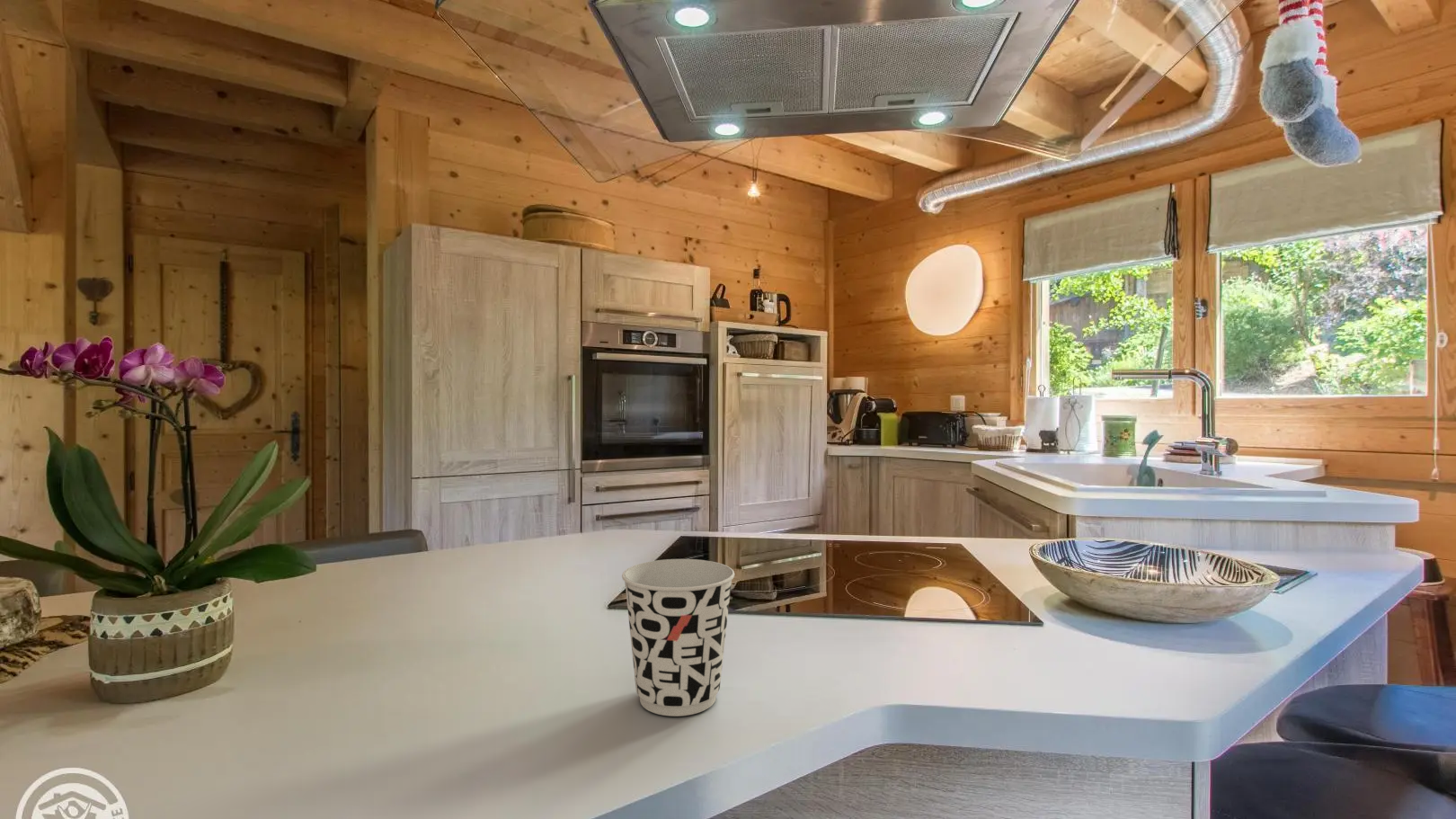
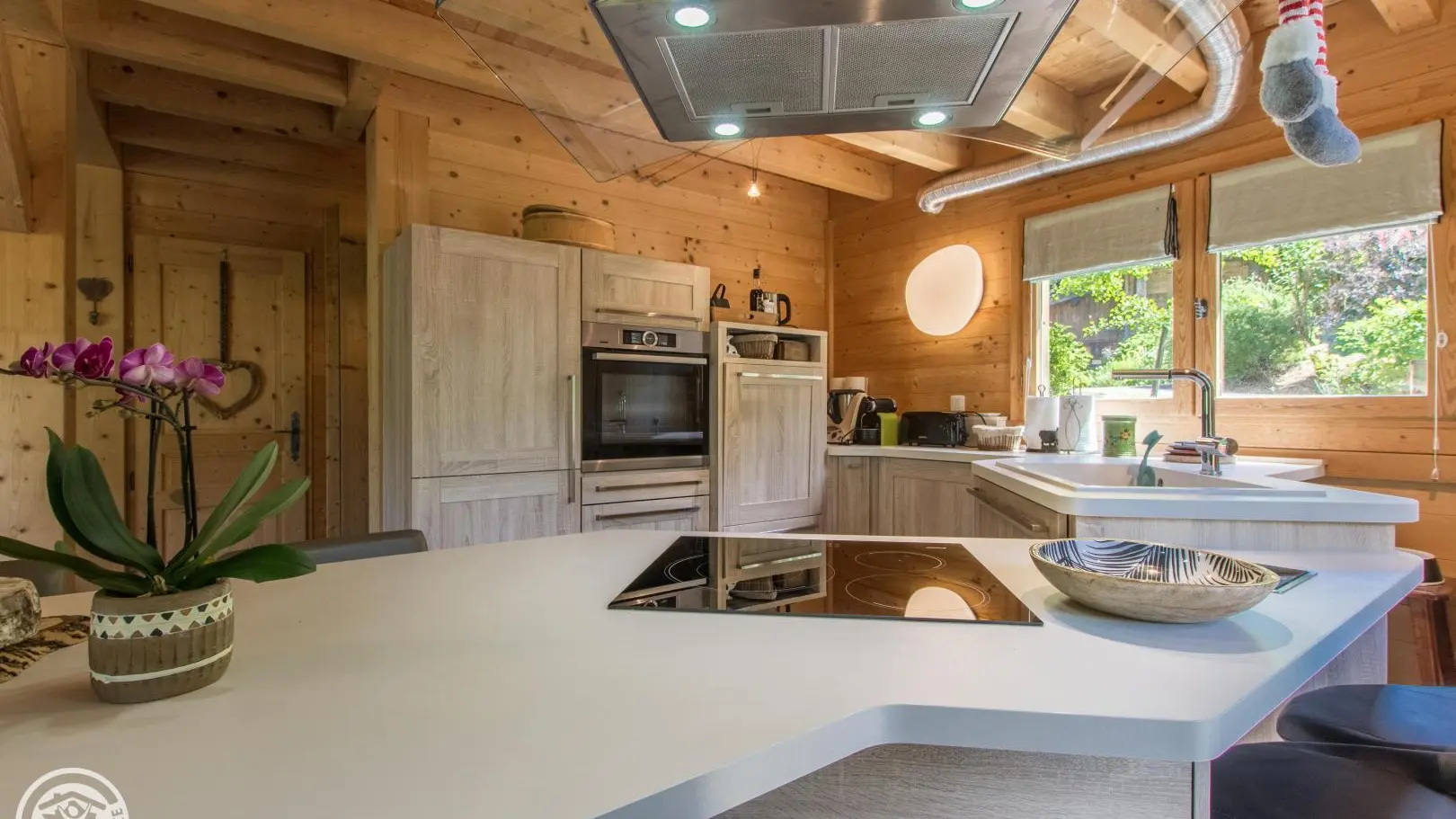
- cup (678, 635)
